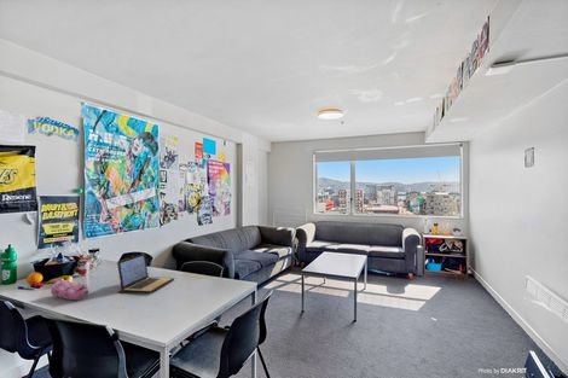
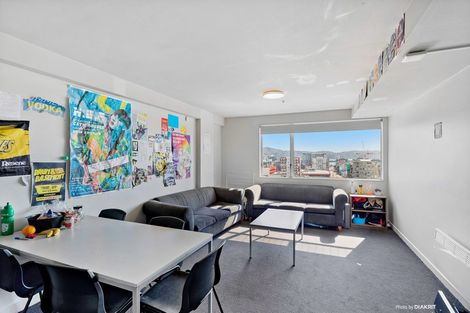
- laptop (146, 271)
- pencil case (69, 289)
